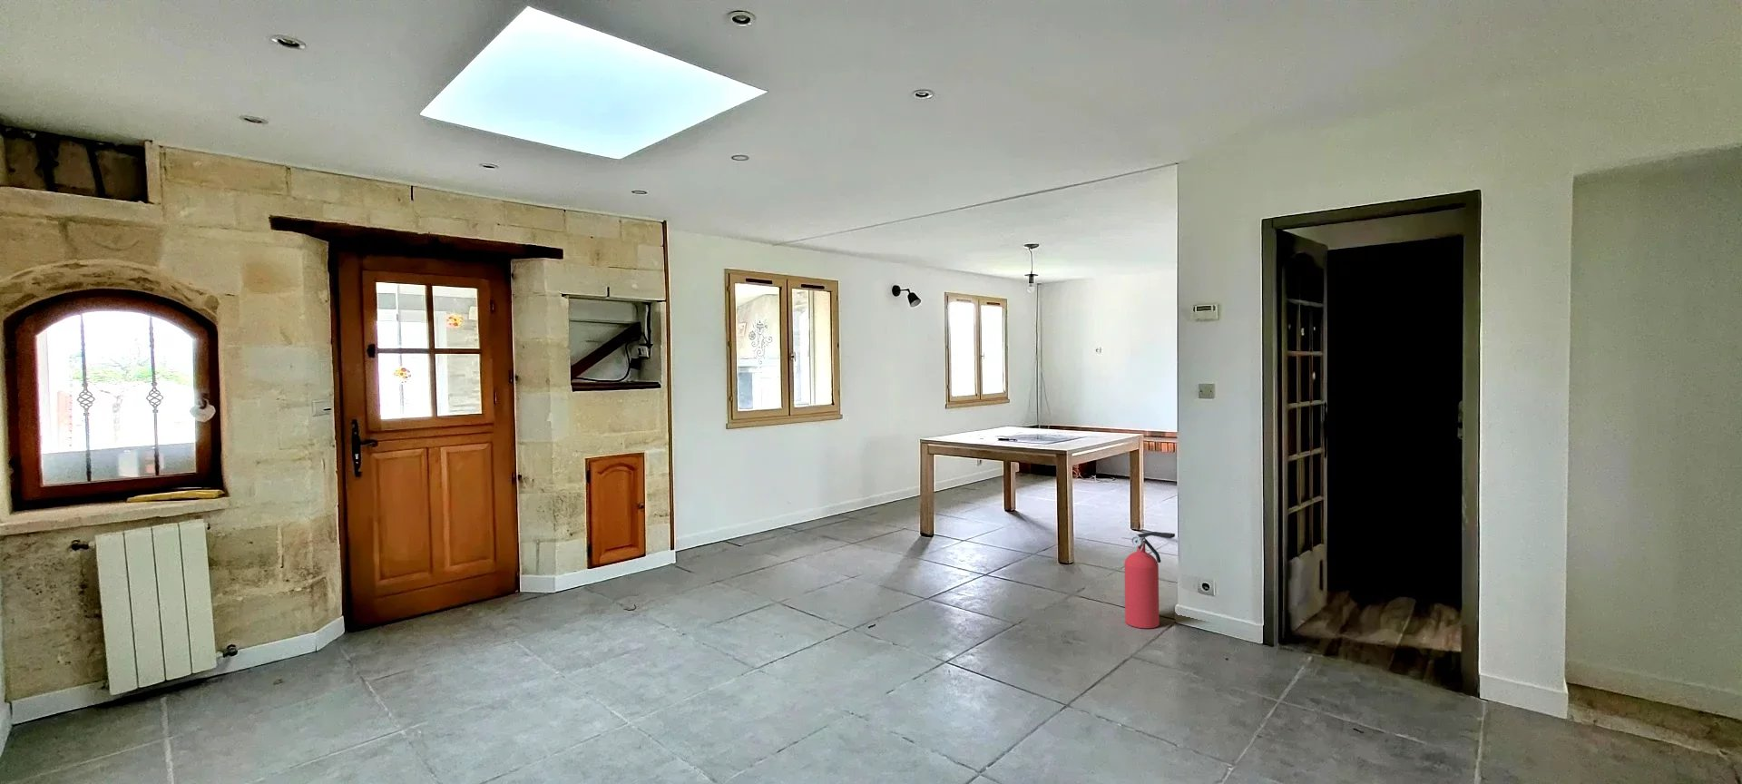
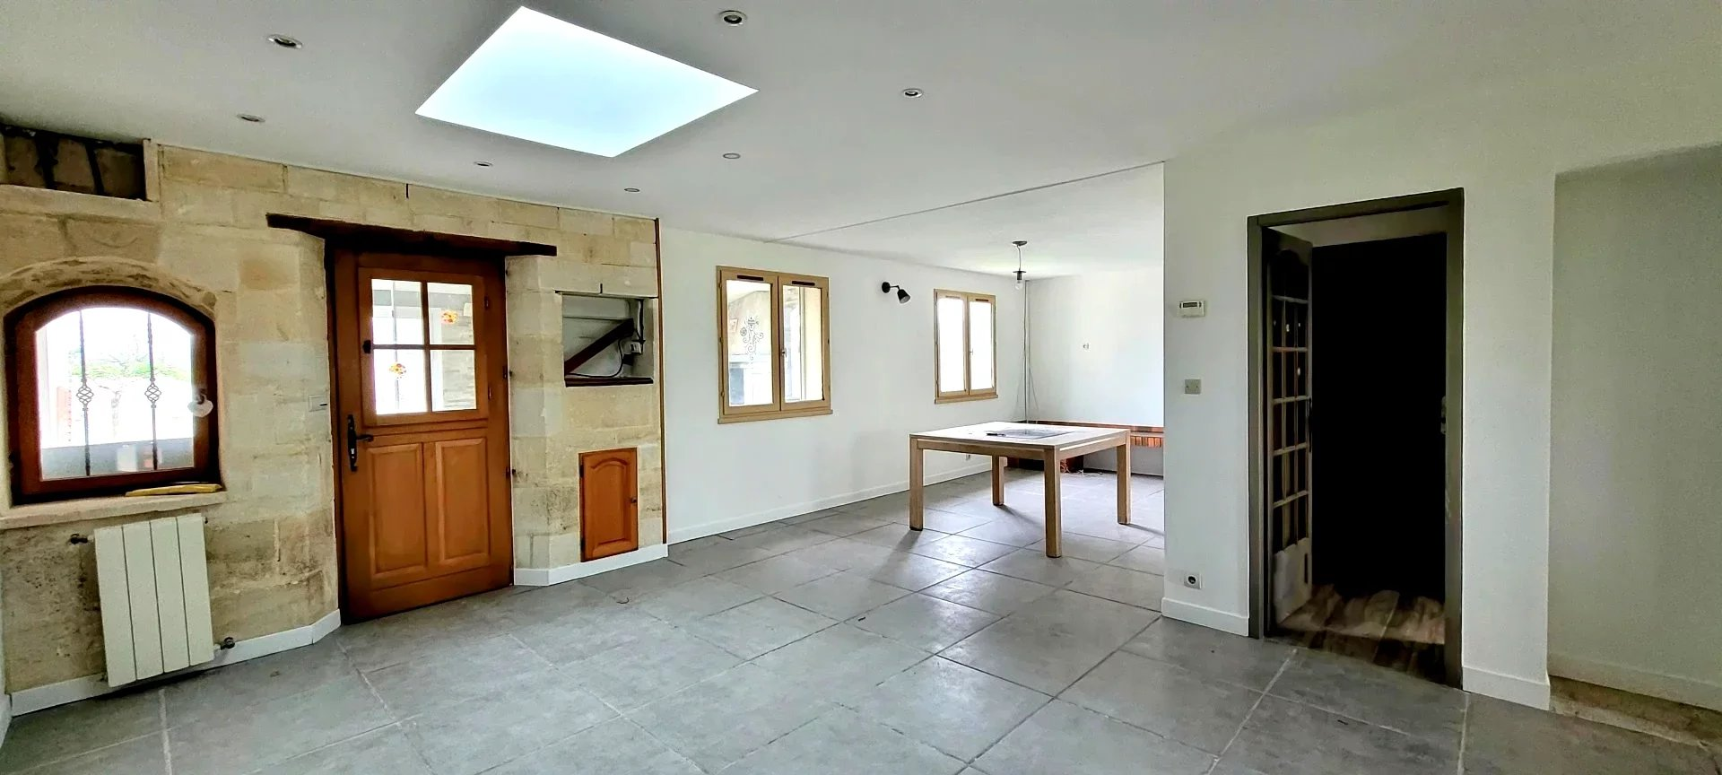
- fire extinguisher (1147, 577)
